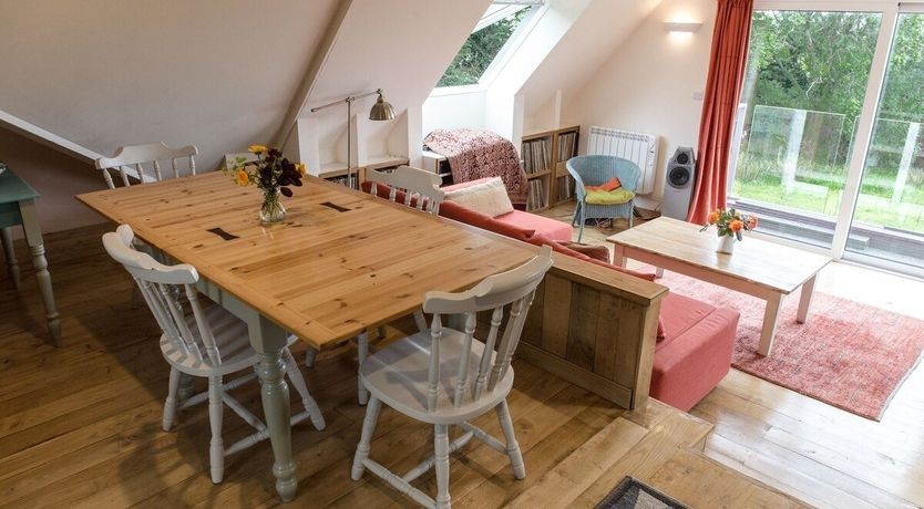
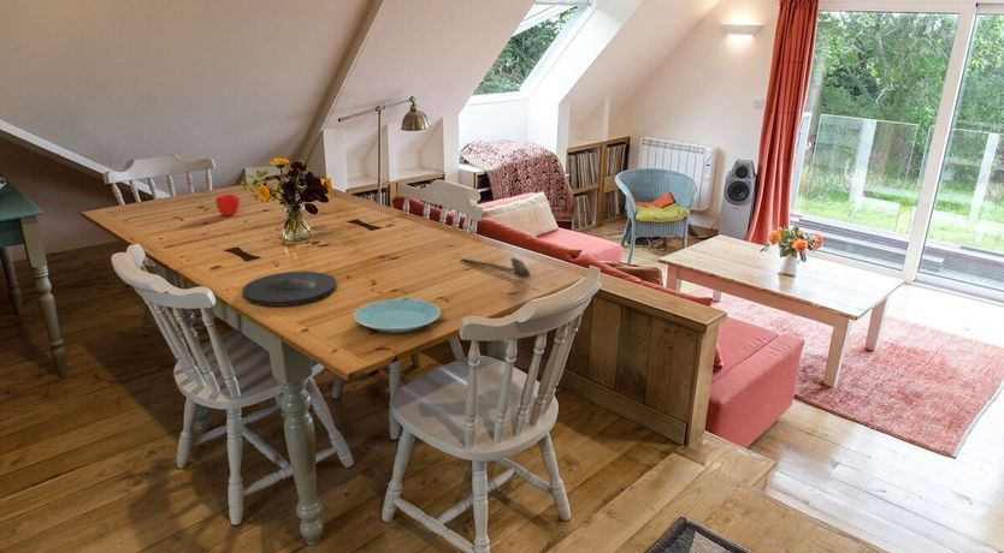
+ plate (290, 284)
+ plate (397, 316)
+ spoon (492, 263)
+ apple (228, 204)
